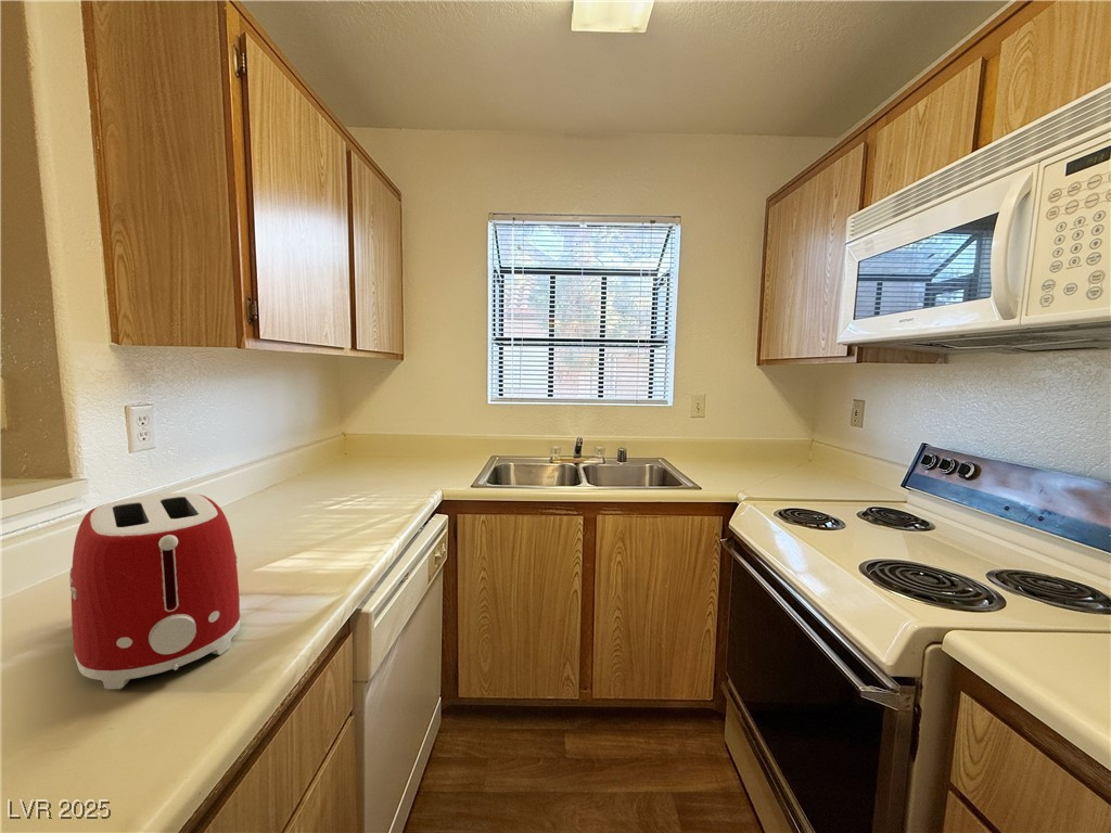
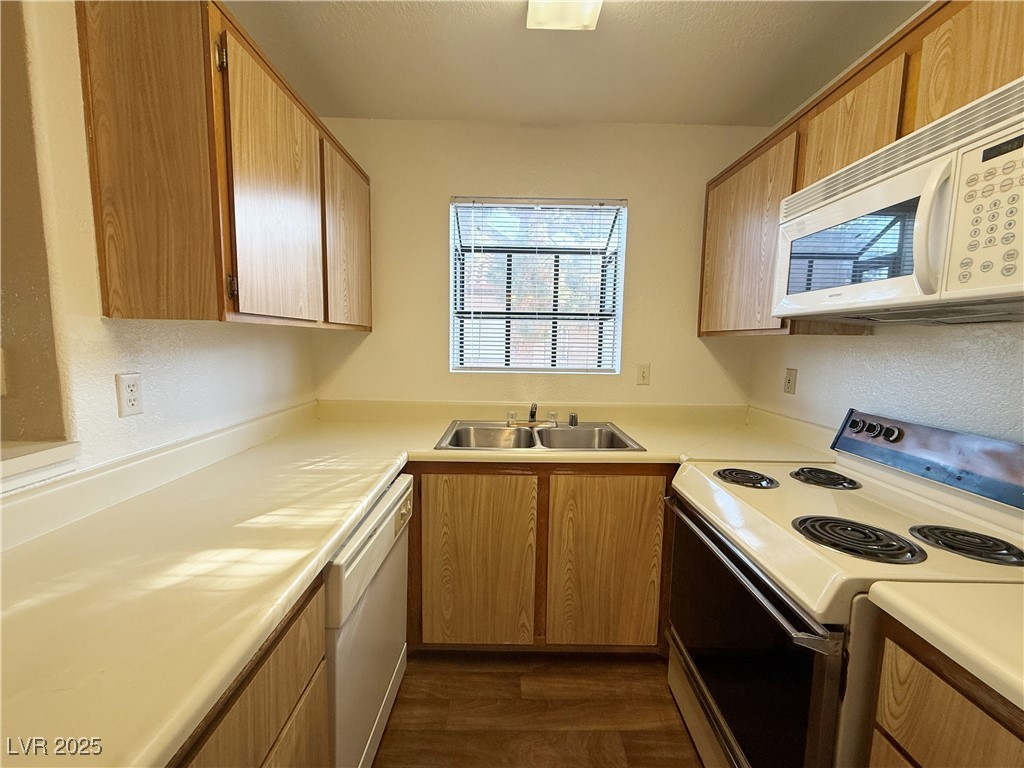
- toaster (158, 573)
